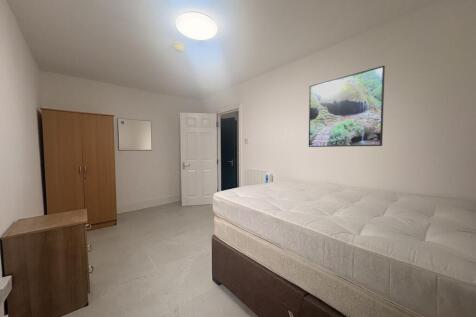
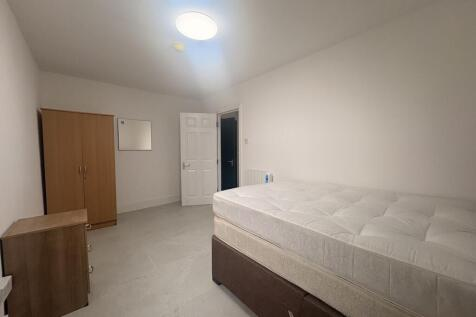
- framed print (341, 112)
